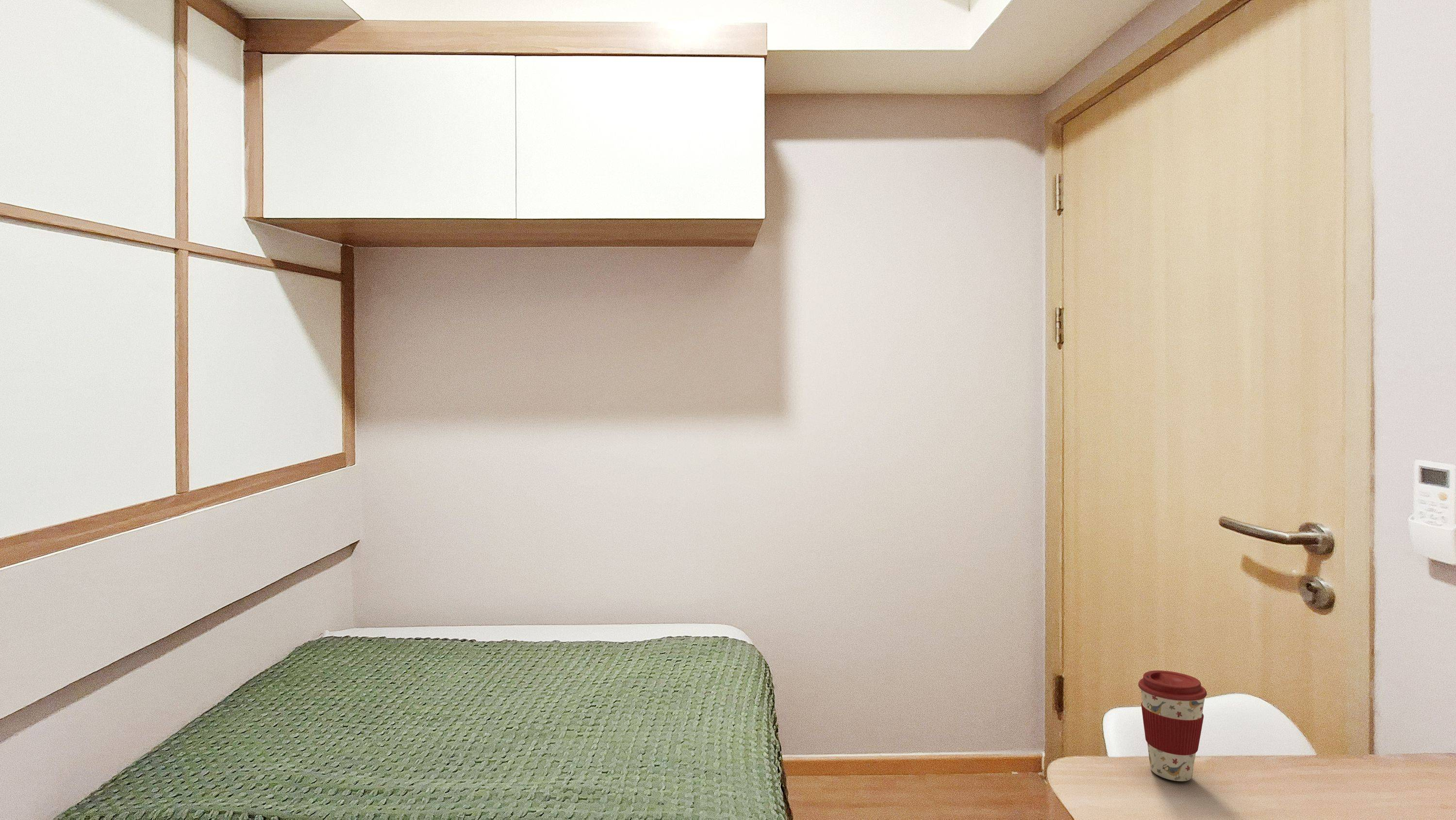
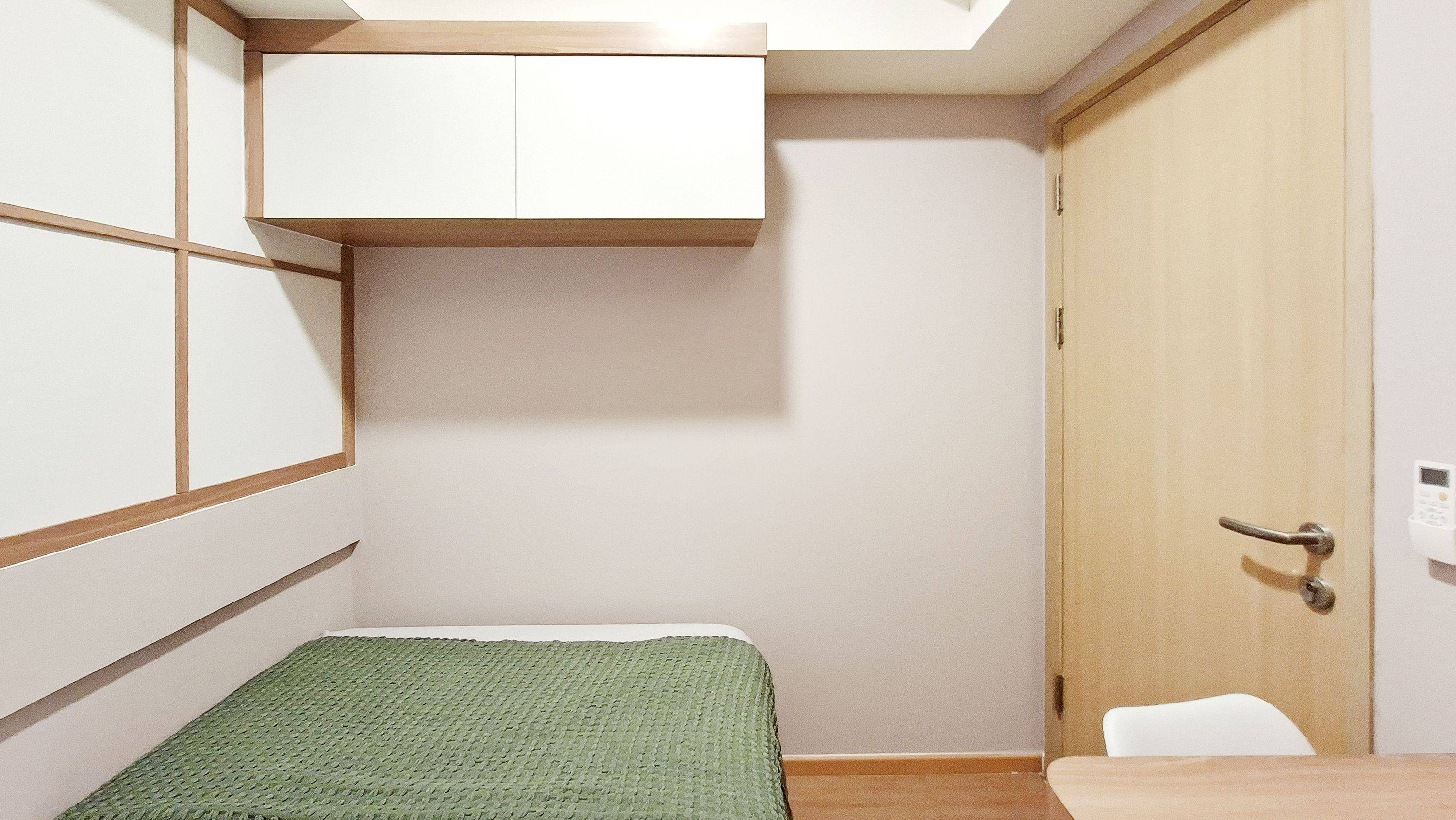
- coffee cup (1172, 725)
